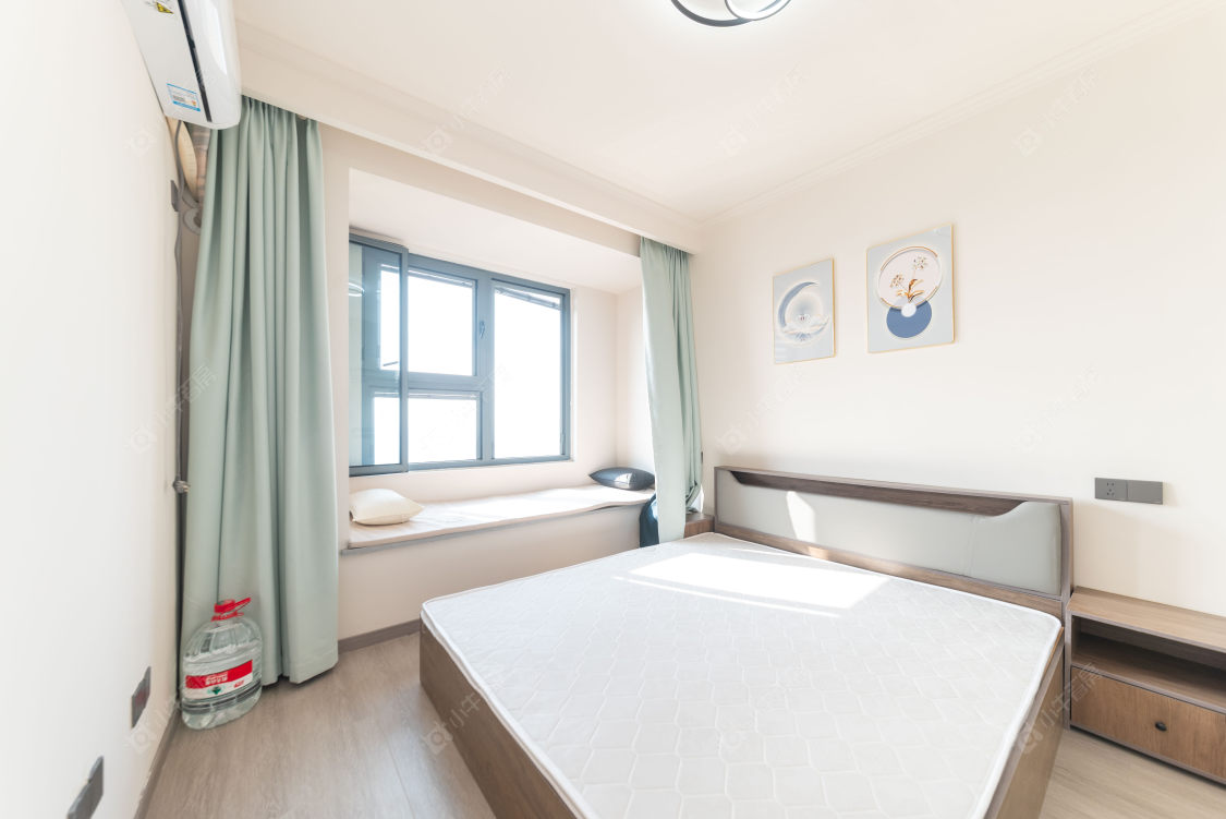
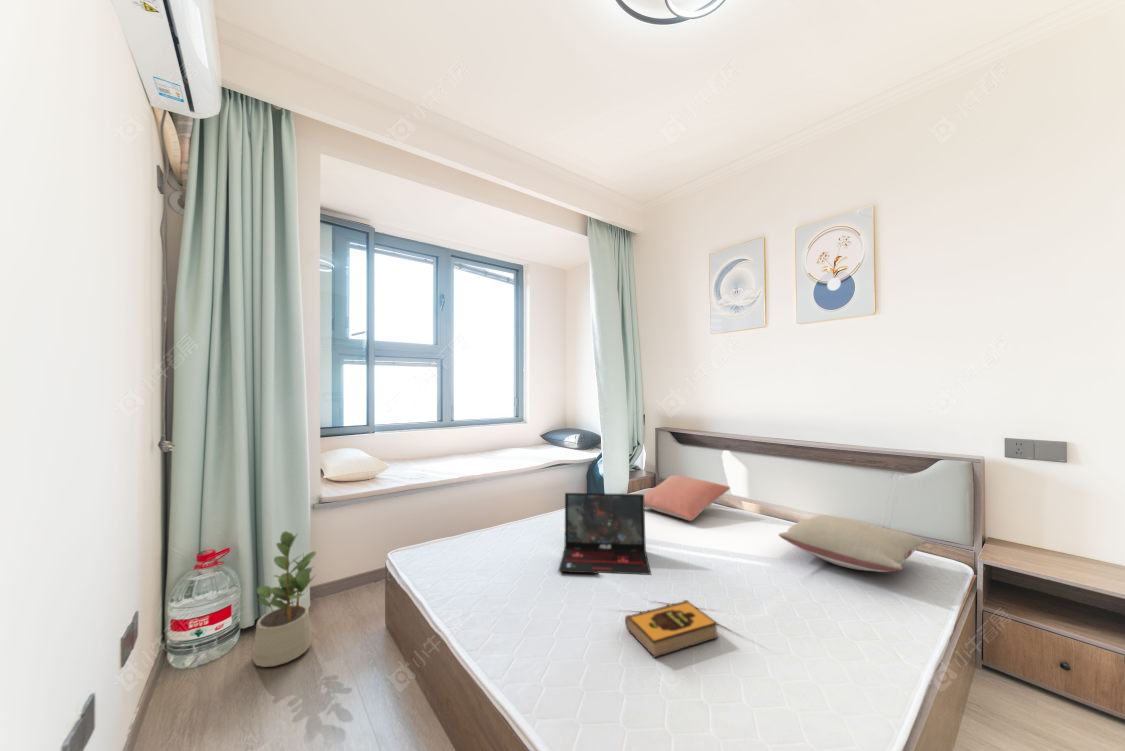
+ potted plant (287, 588)
+ hardback book (670, 625)
+ pillow (681, 495)
+ laptop (604, 531)
+ pillow (851, 539)
